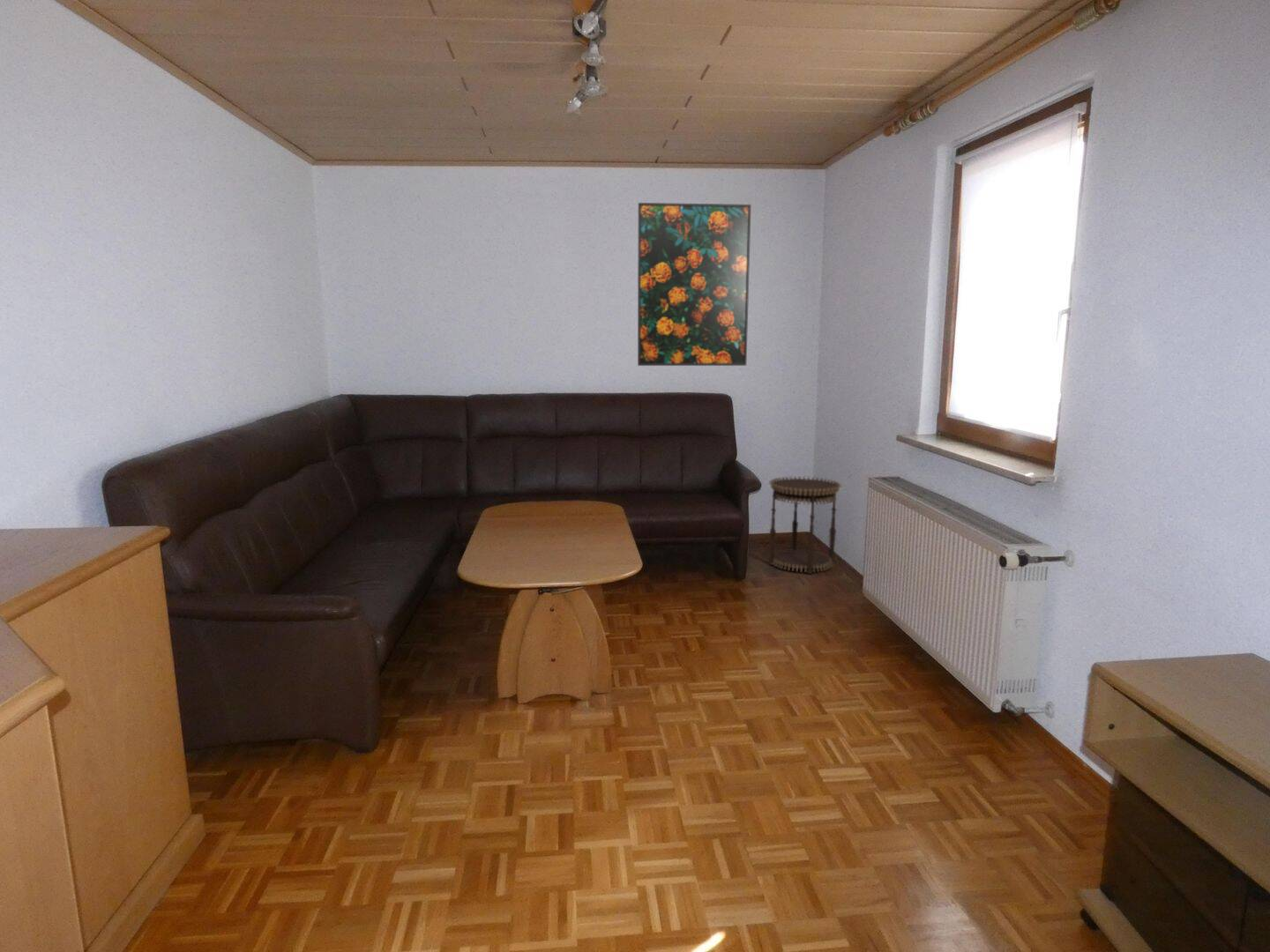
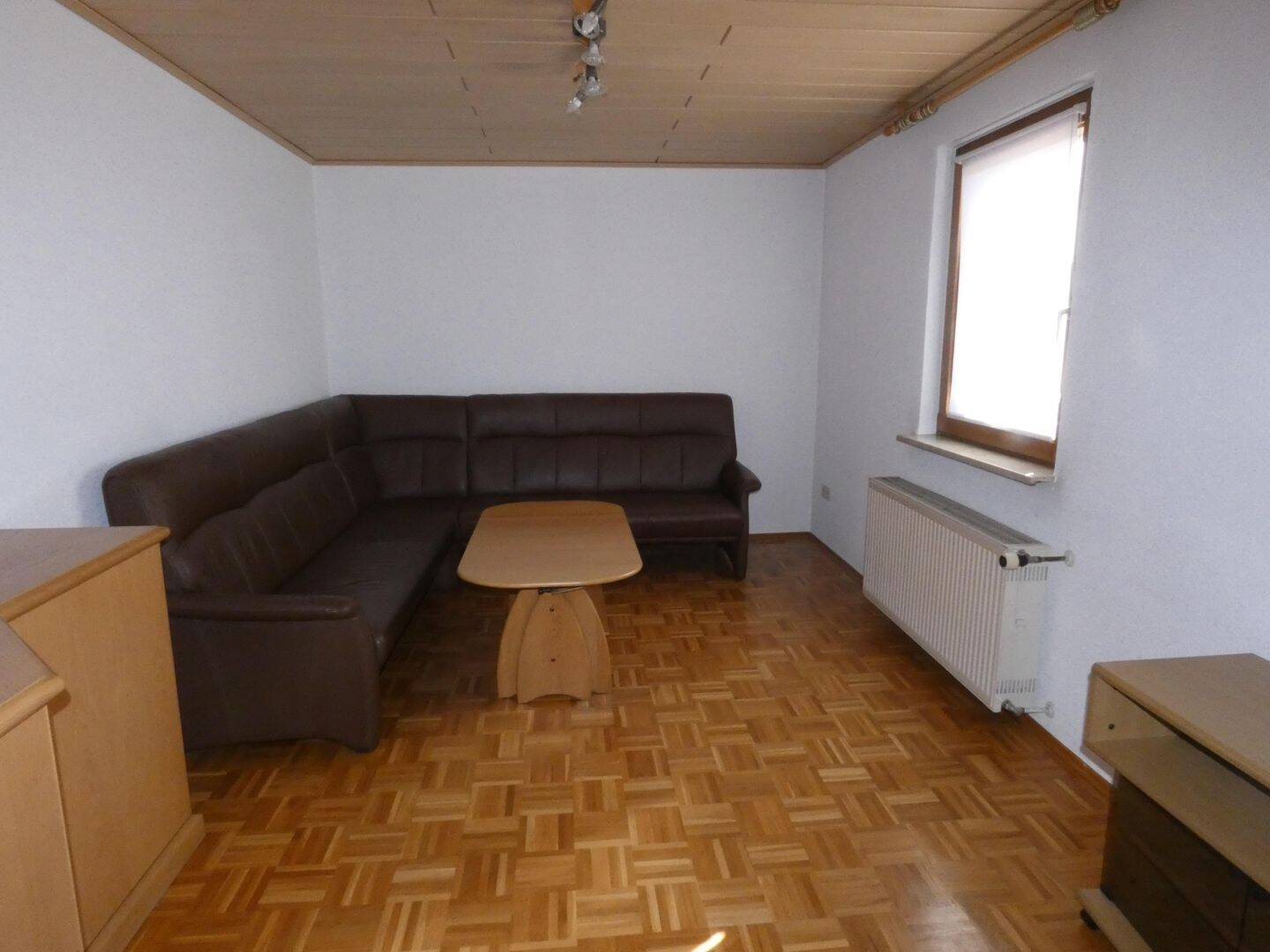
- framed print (693, 286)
- side table (797, 524)
